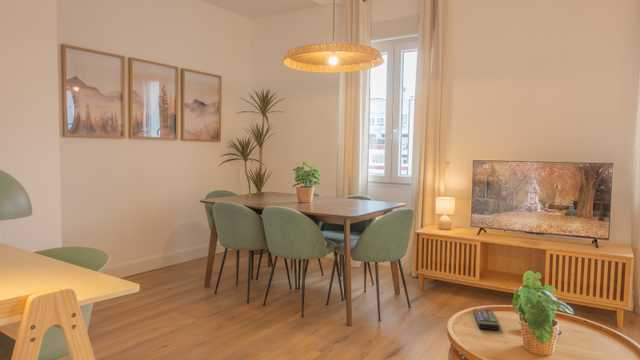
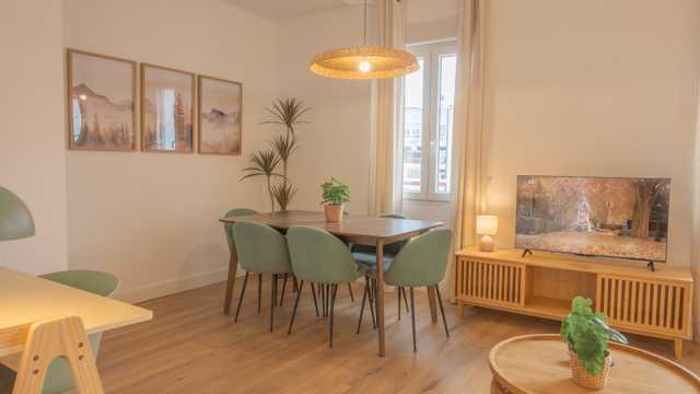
- remote control (485, 318)
